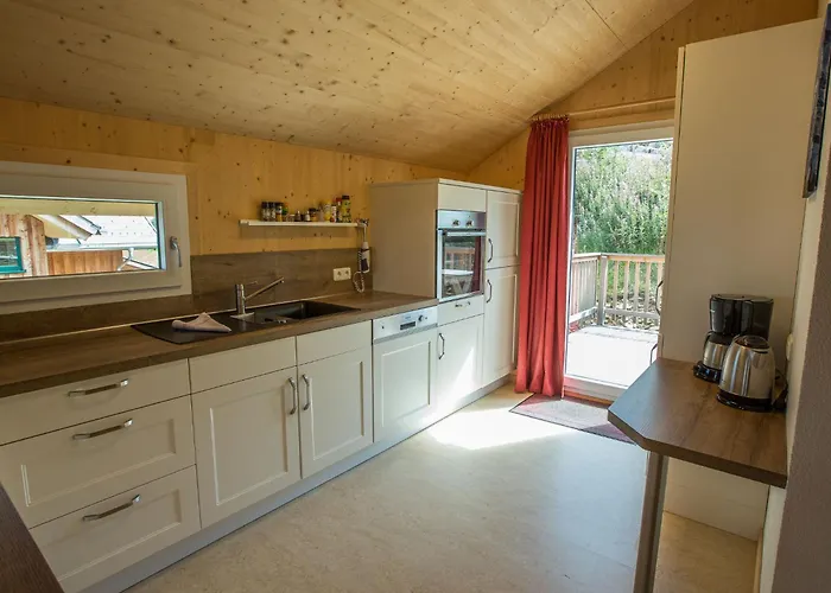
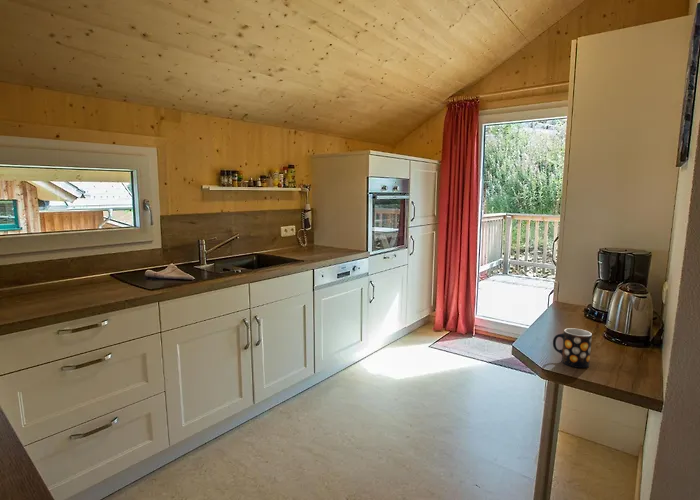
+ mug (571, 347)
